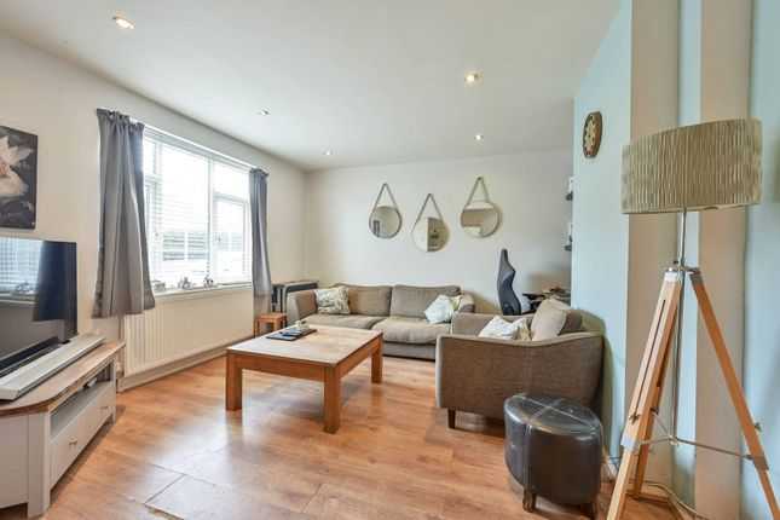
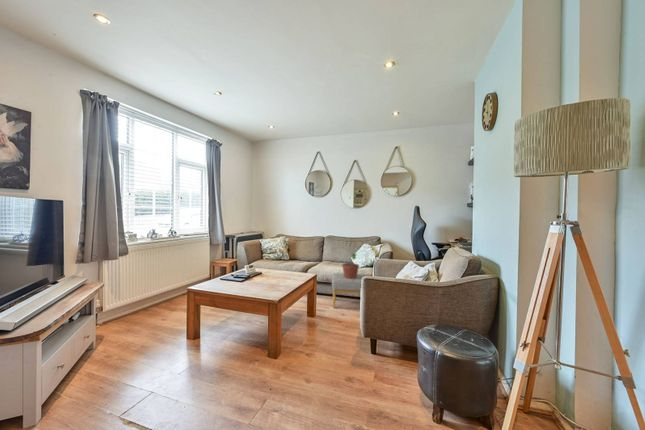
+ potted plant (350, 263)
+ footstool (351, 290)
